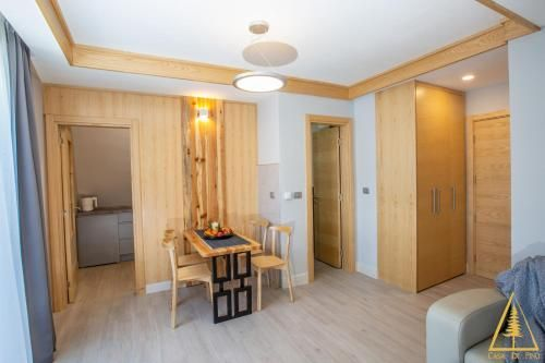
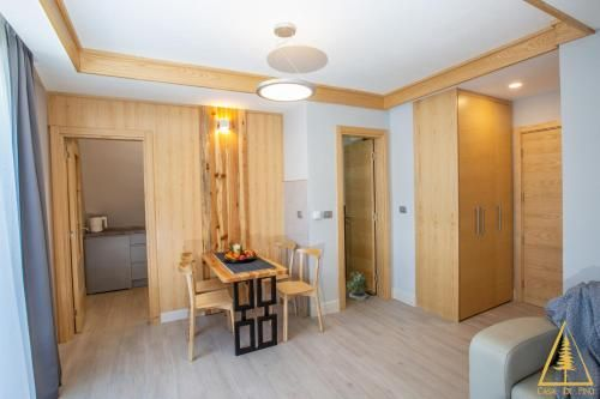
+ potted plant (358, 284)
